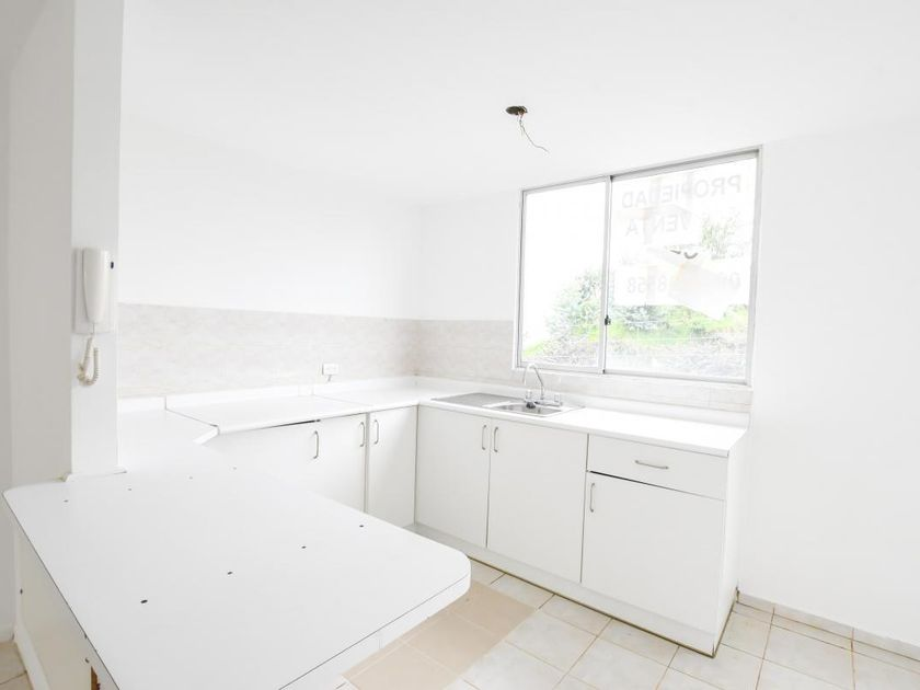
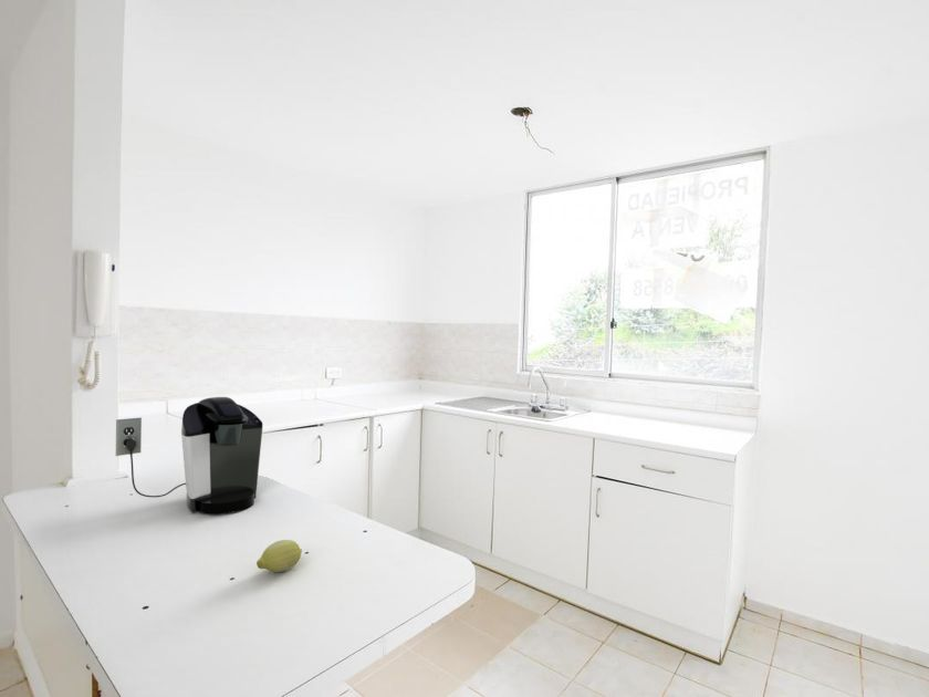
+ fruit (280, 555)
+ coffee maker (198, 452)
